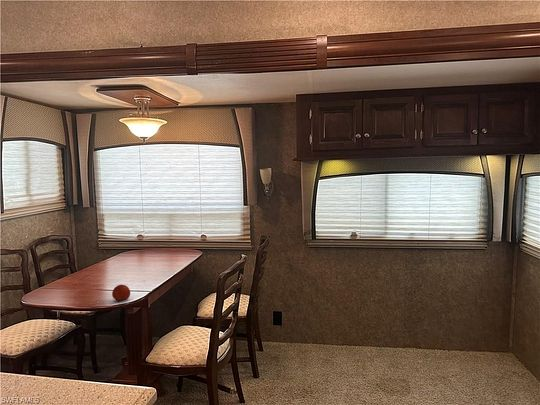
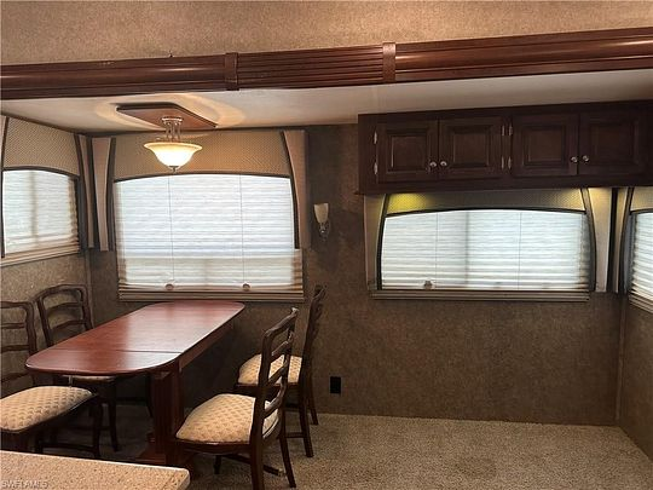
- fruit (121, 292)
